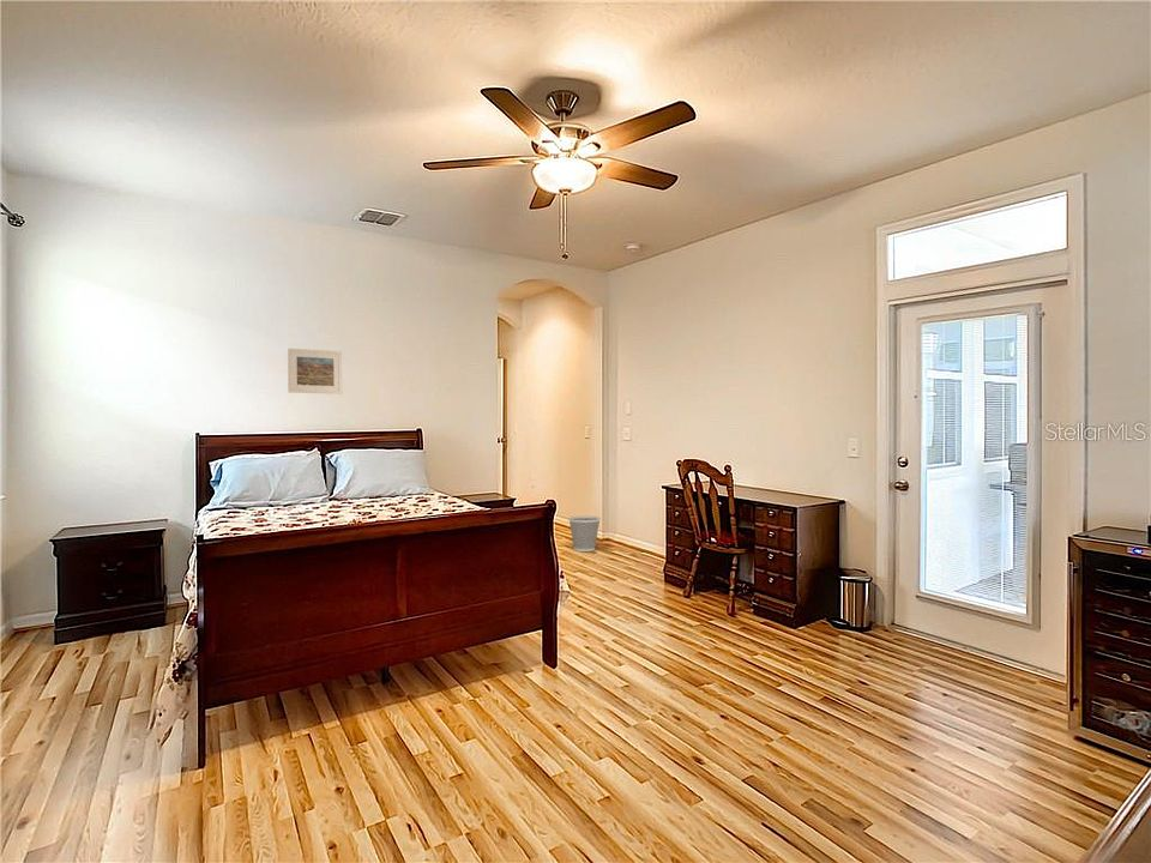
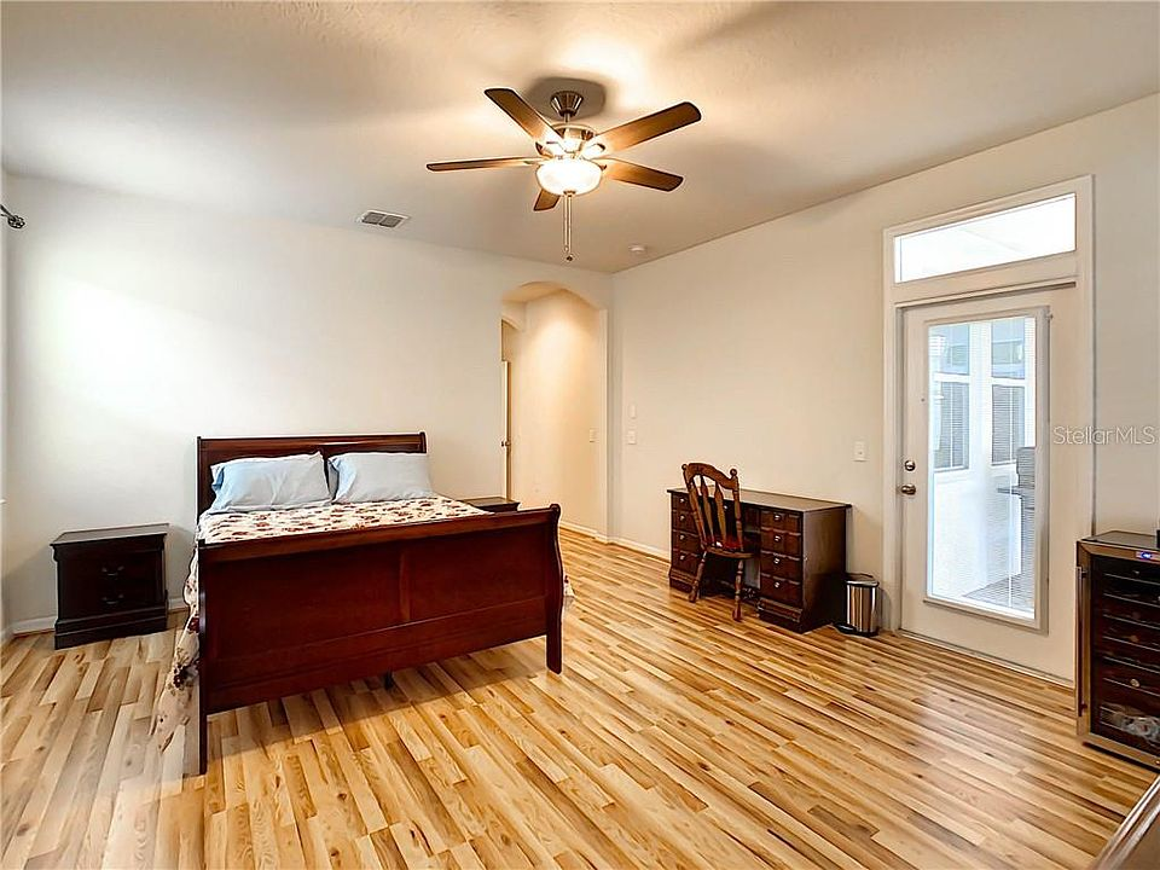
- wastebasket (584, 533)
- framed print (315, 372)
